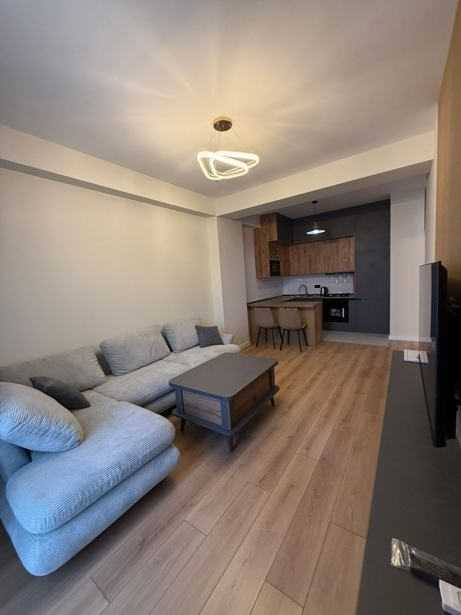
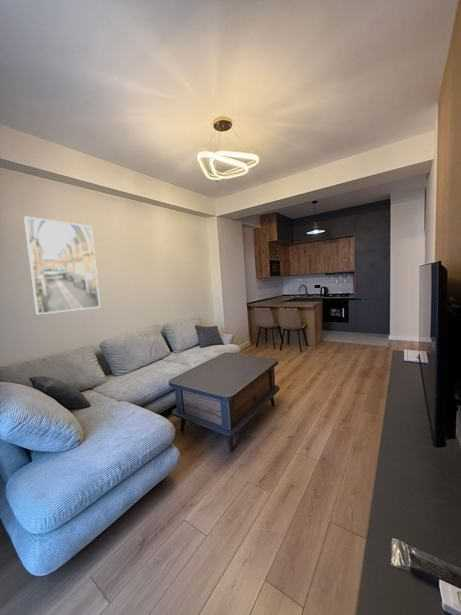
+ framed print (65, 267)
